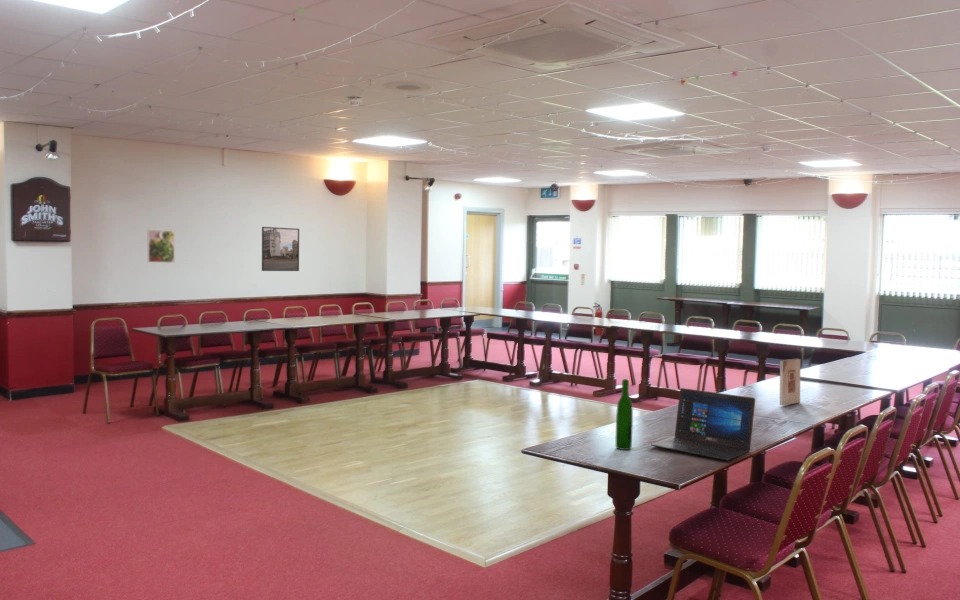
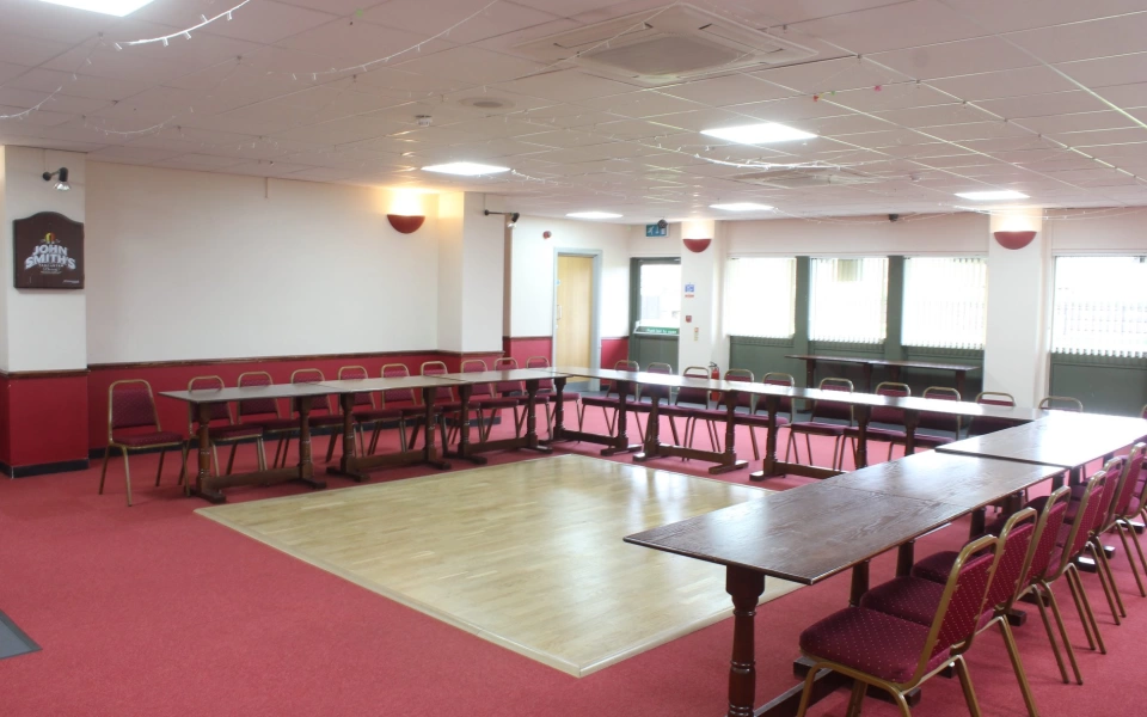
- laptop (702, 422)
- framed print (161, 246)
- wooden plaque (790, 381)
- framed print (280, 249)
- wine bottle (624, 413)
